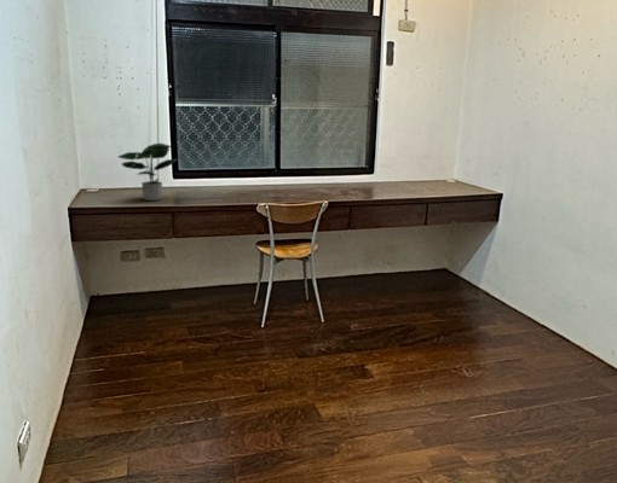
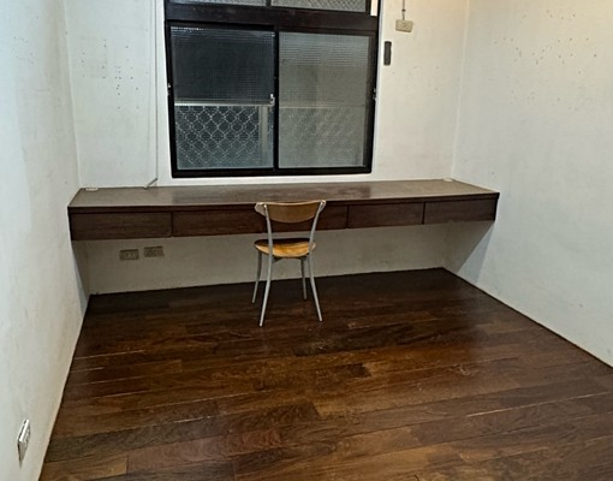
- potted plant (149, 170)
